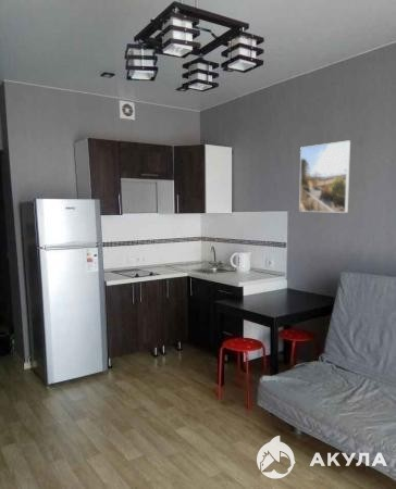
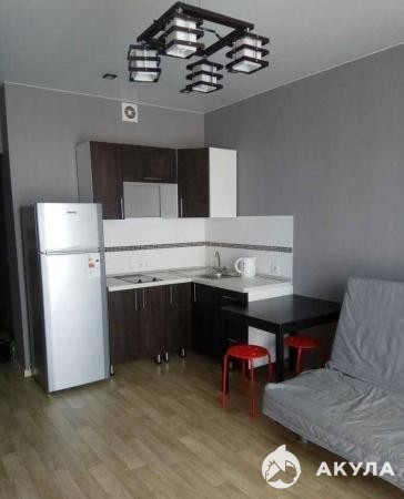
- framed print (323, 178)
